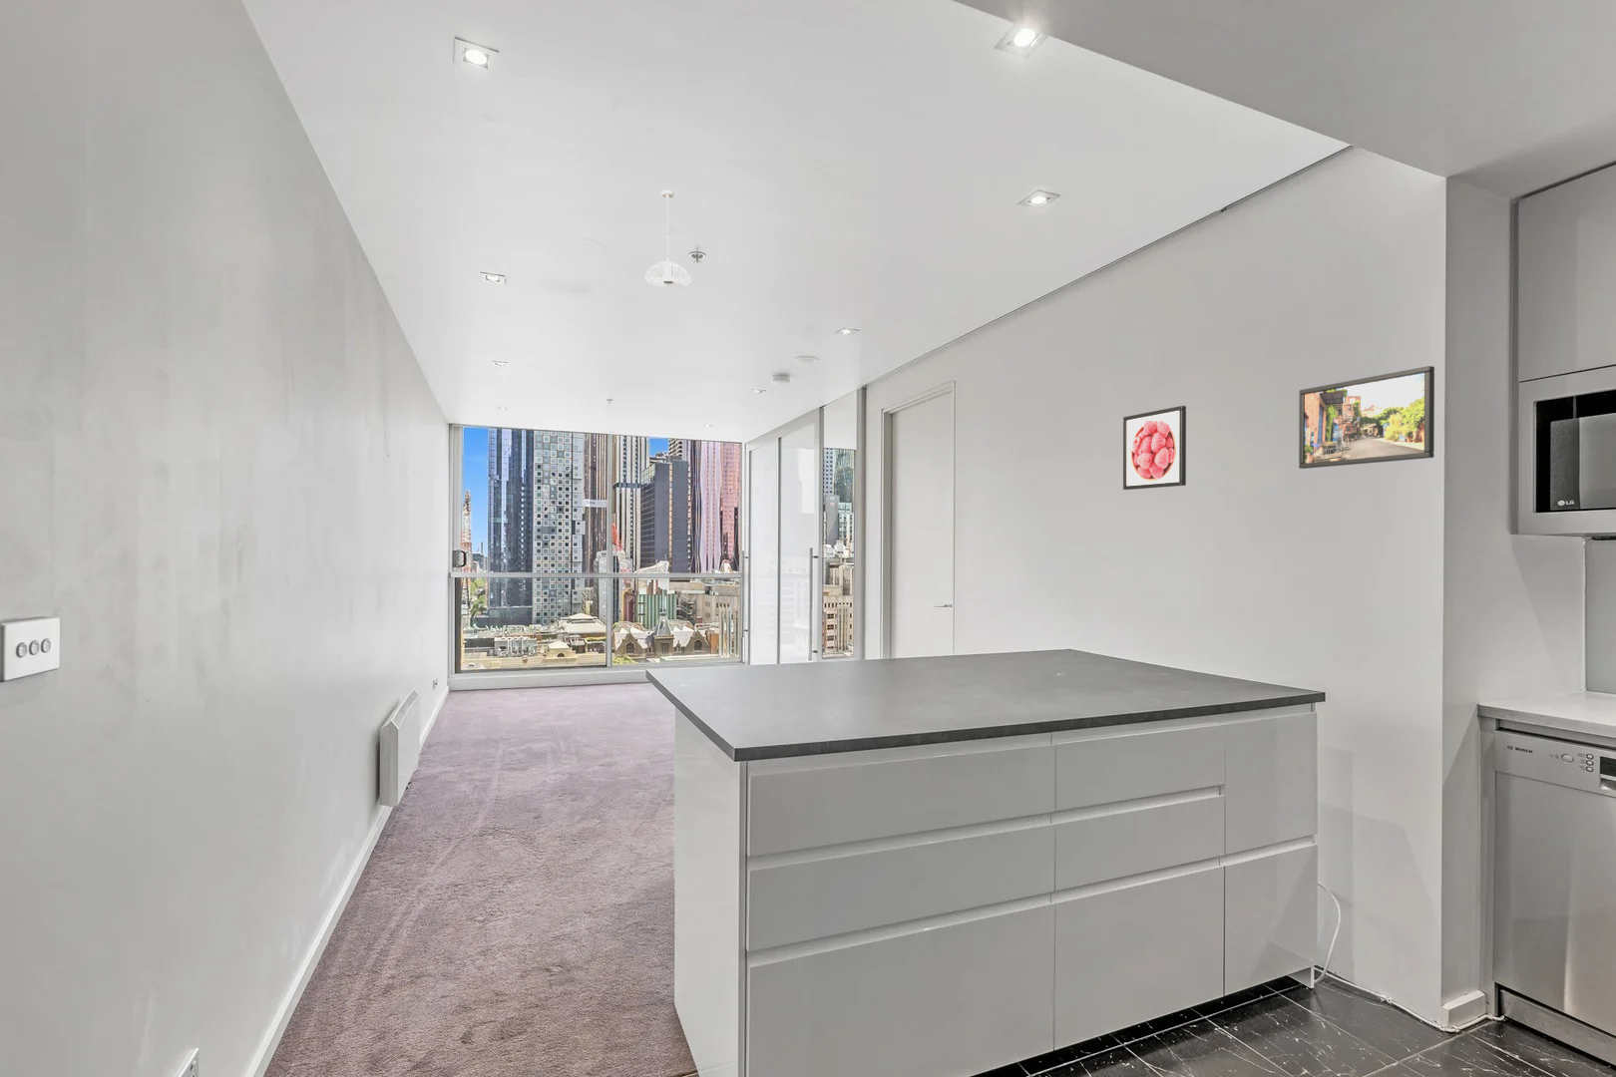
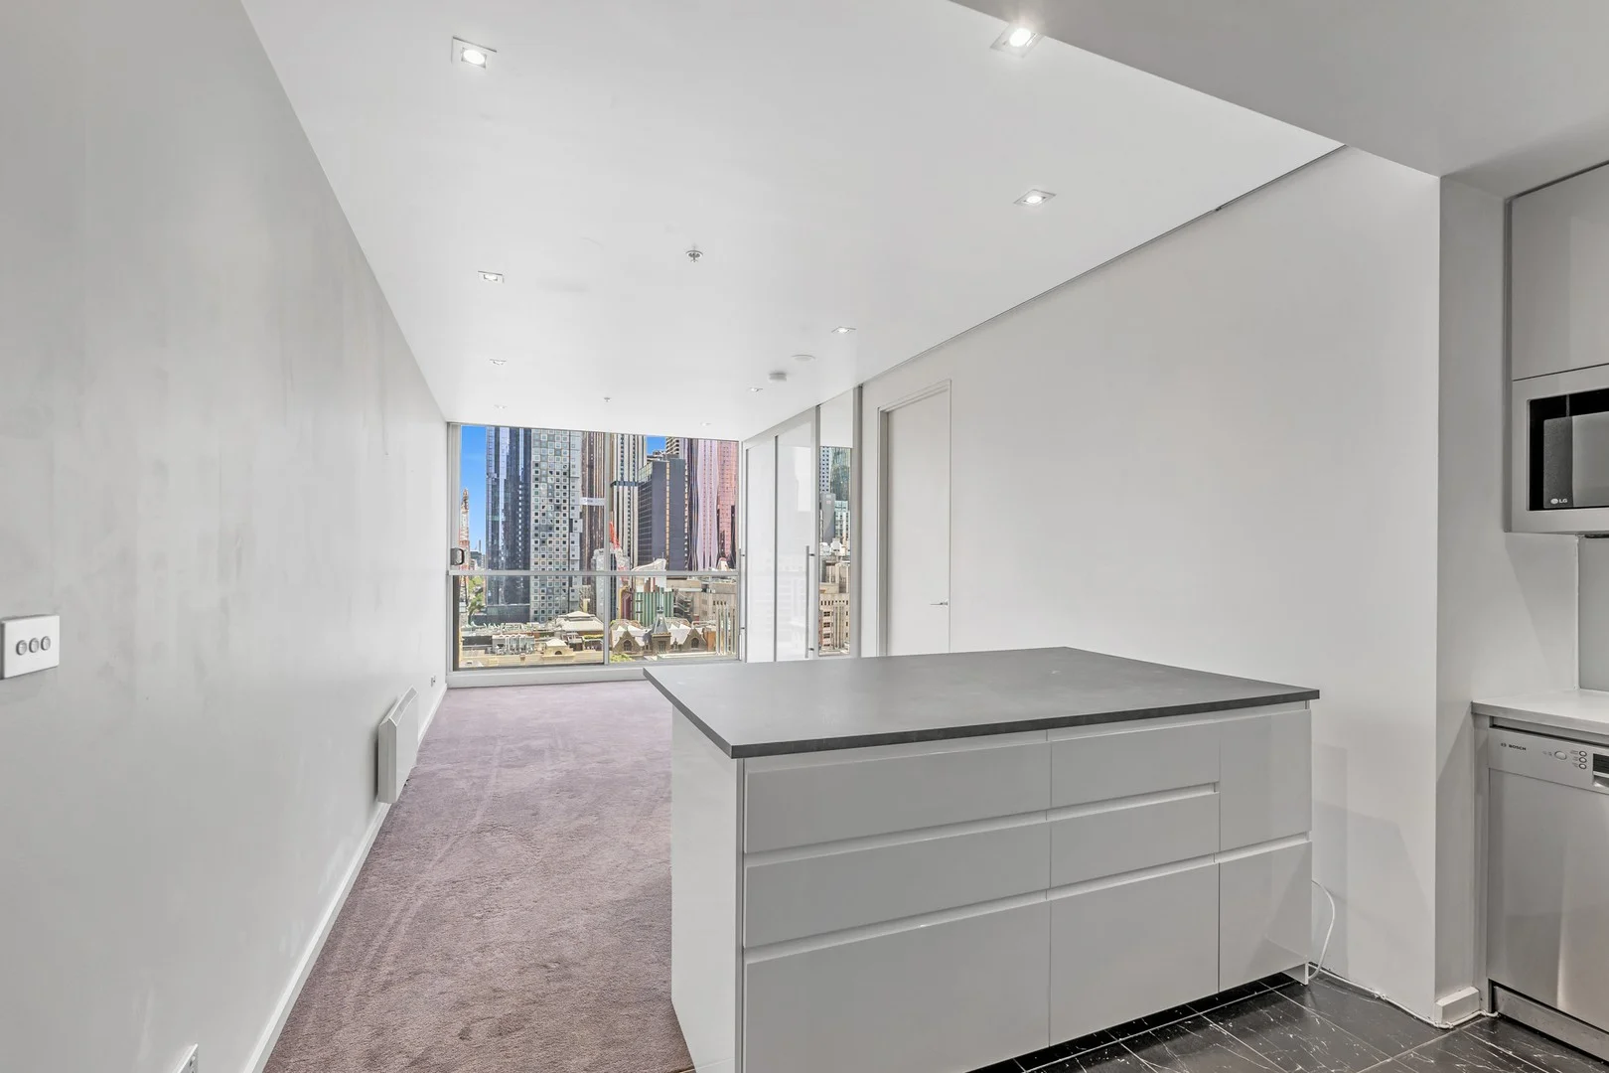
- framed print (1153, 448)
- pendant light (667, 237)
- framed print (1361, 421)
